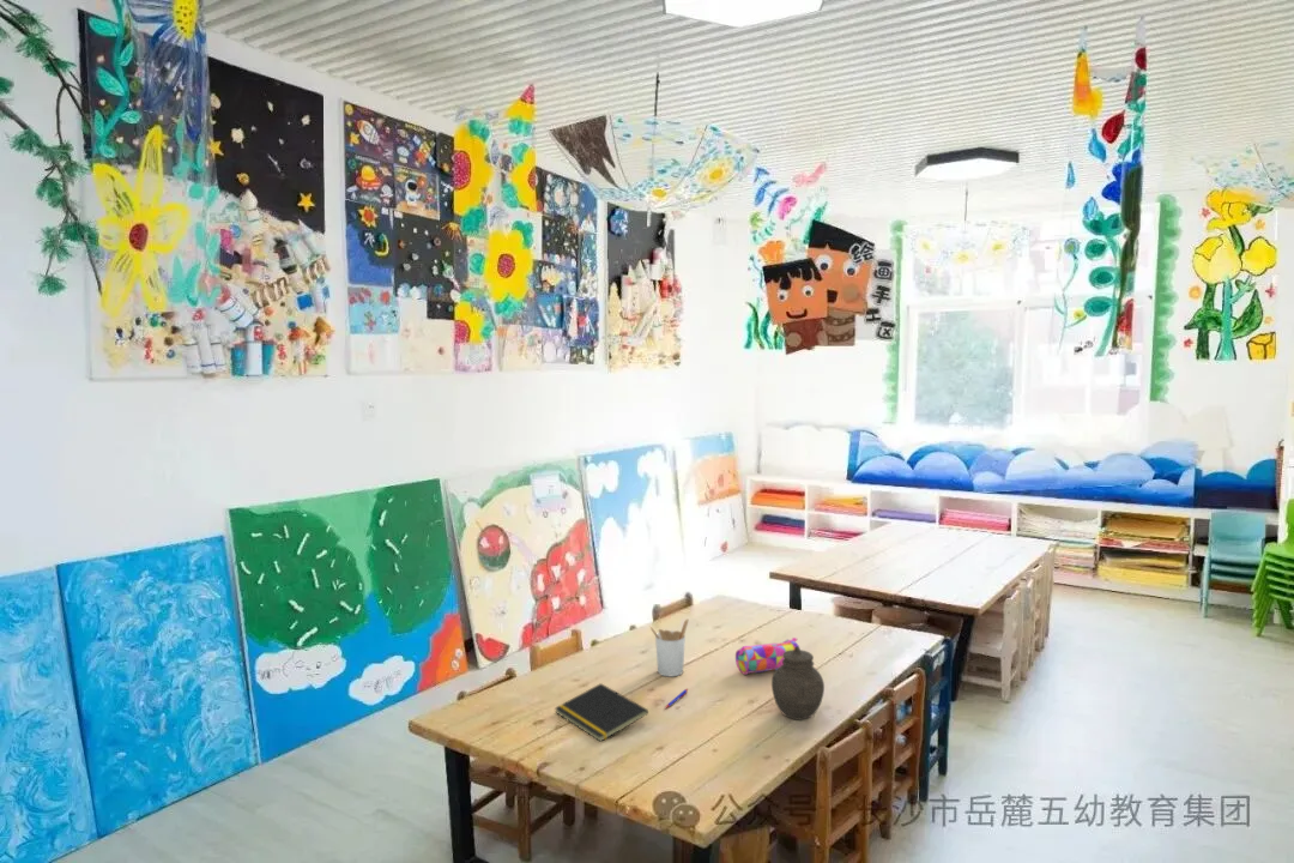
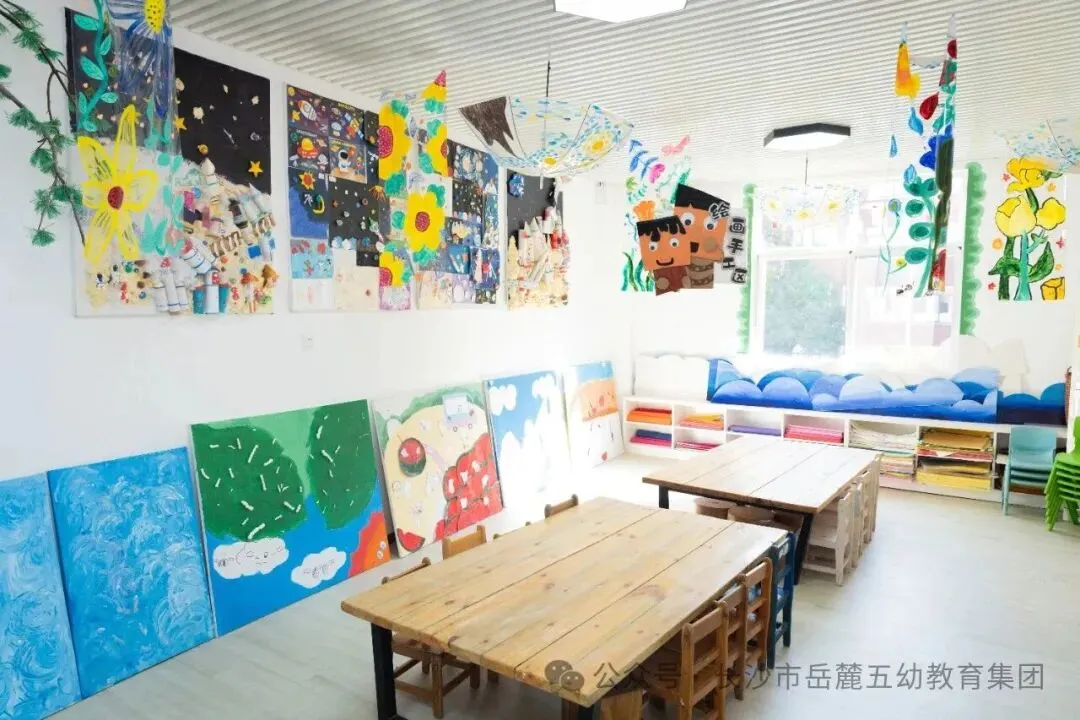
- pen (676, 698)
- notepad (600, 711)
- jar (797, 680)
- pencil case (768, 656)
- utensil holder (670, 647)
